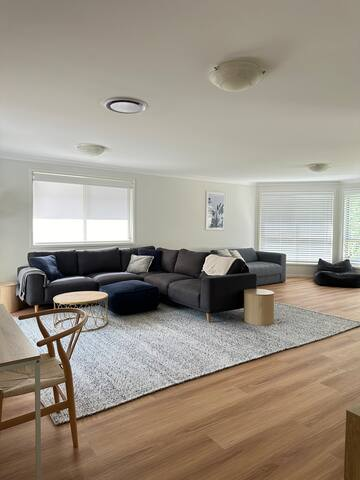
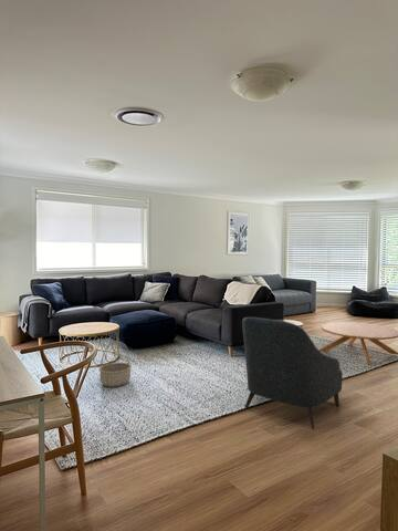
+ armchair (287, 361)
+ basket (115, 363)
+ coffee table (360, 341)
